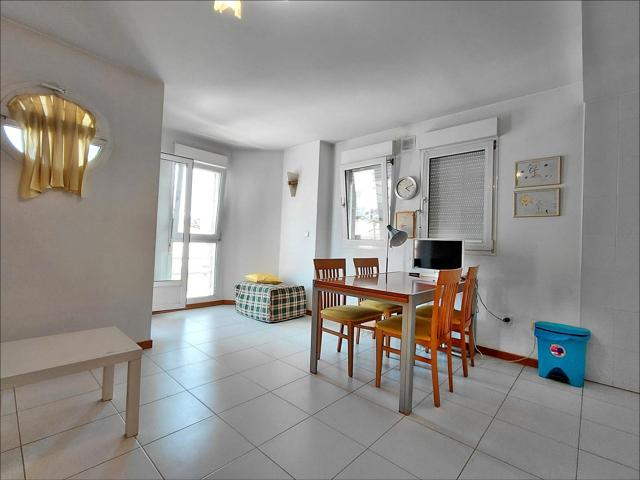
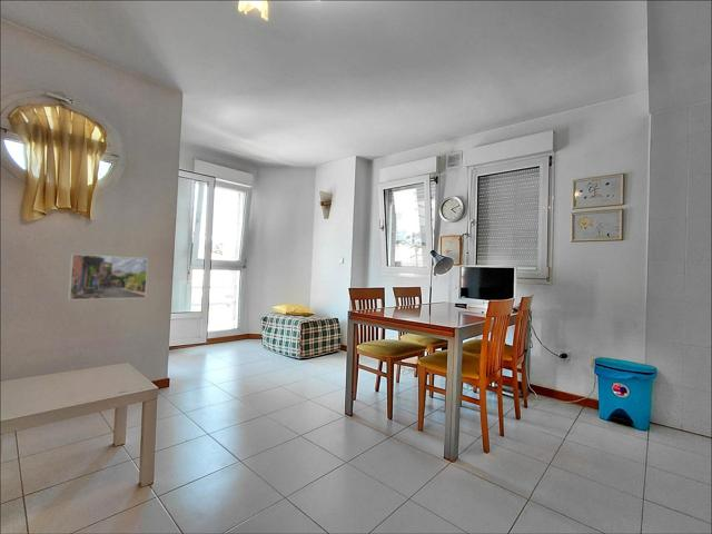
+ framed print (110, 277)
